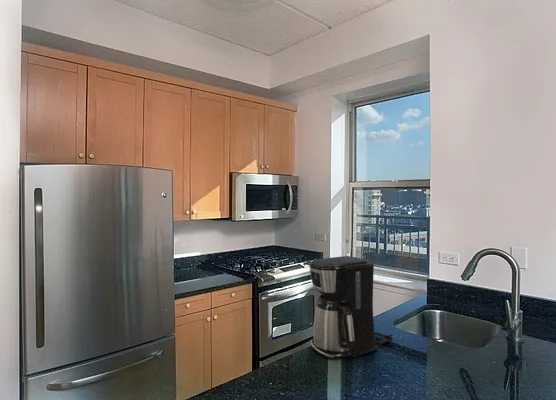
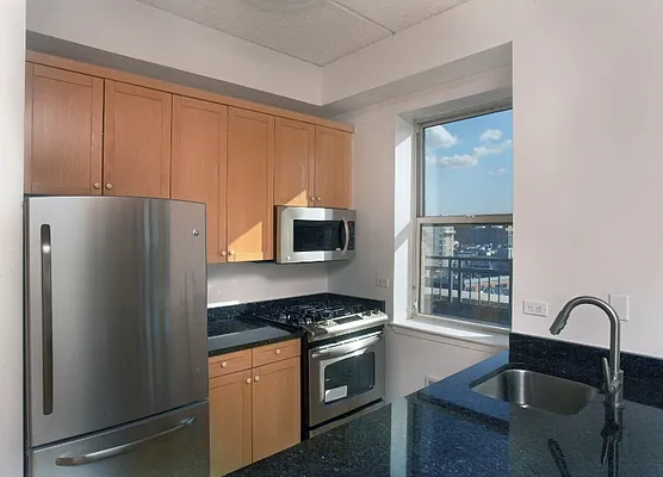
- coffee maker (353, 304)
